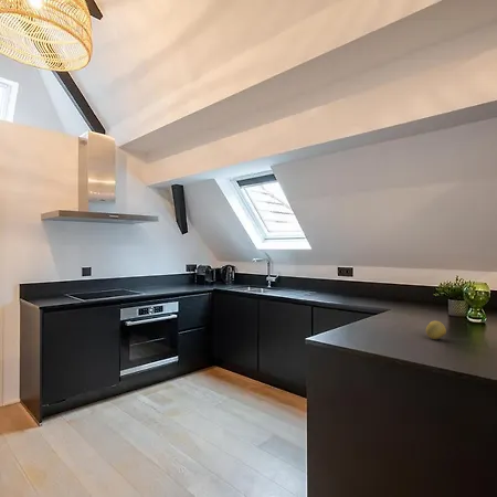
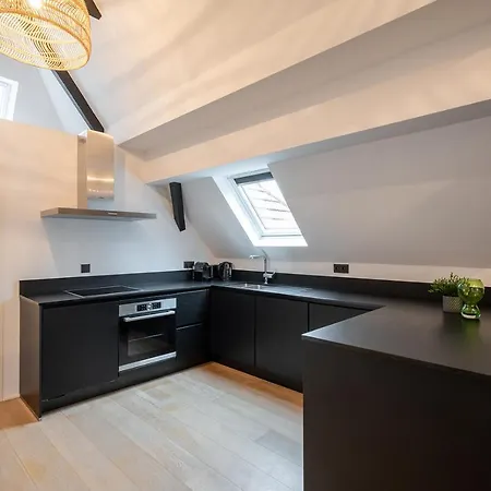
- fruit (435, 329)
